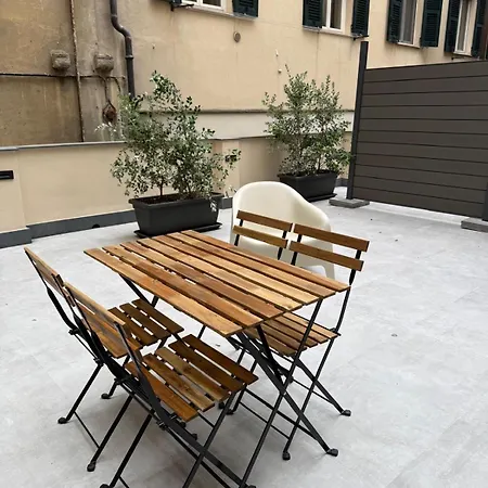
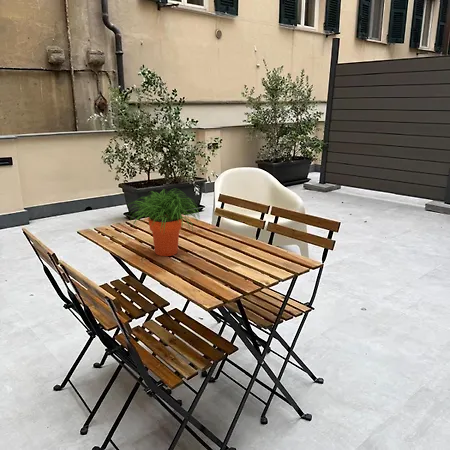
+ potted plant (166, 221)
